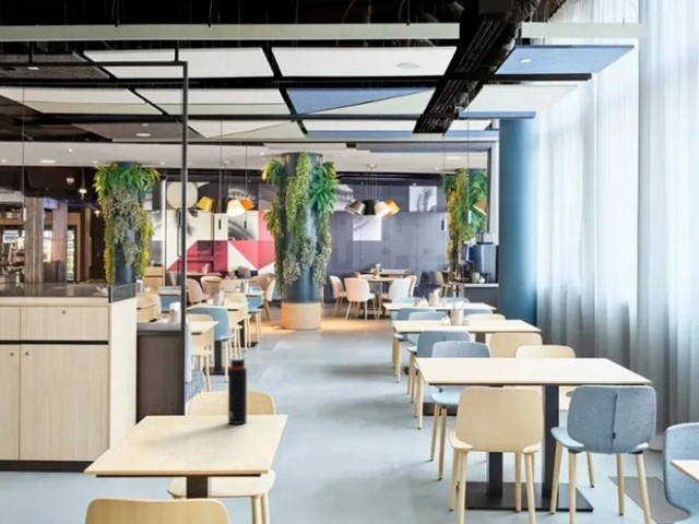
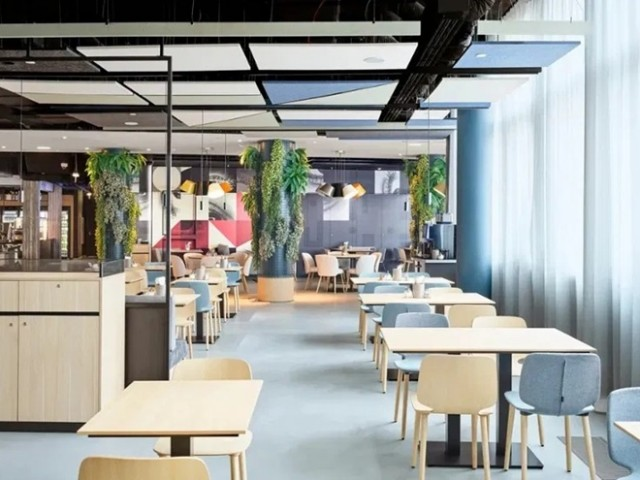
- water bottle (236, 390)
